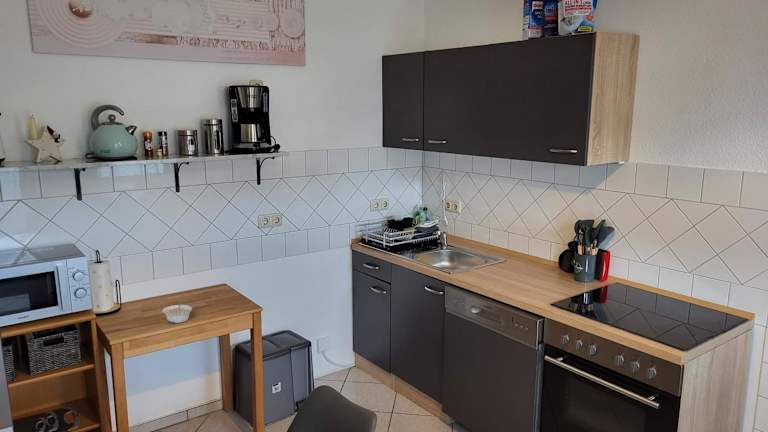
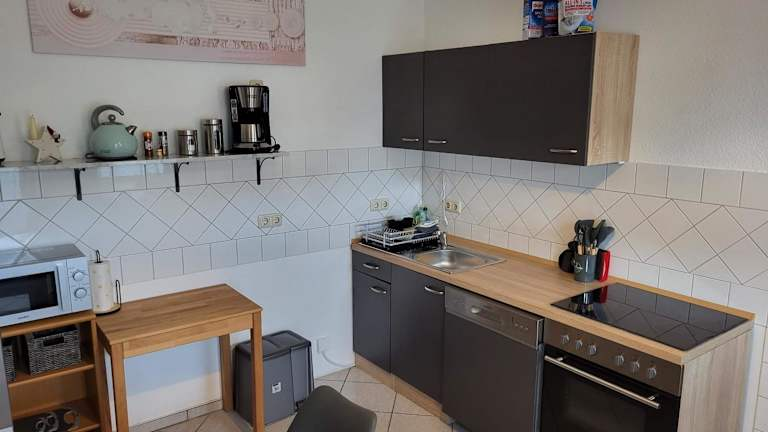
- legume (177, 313)
